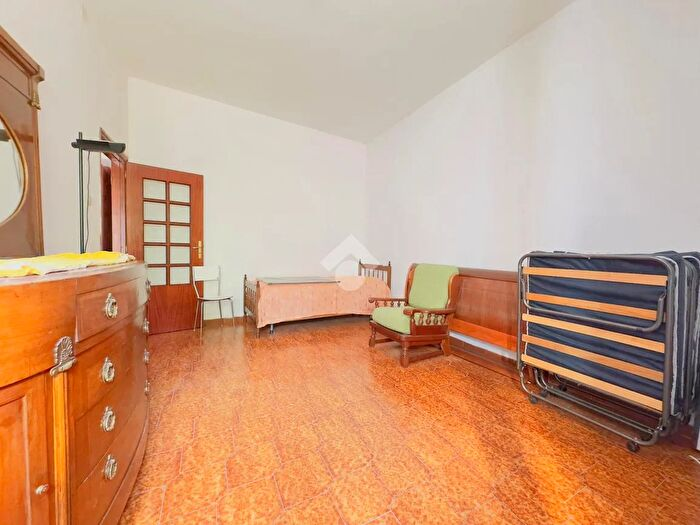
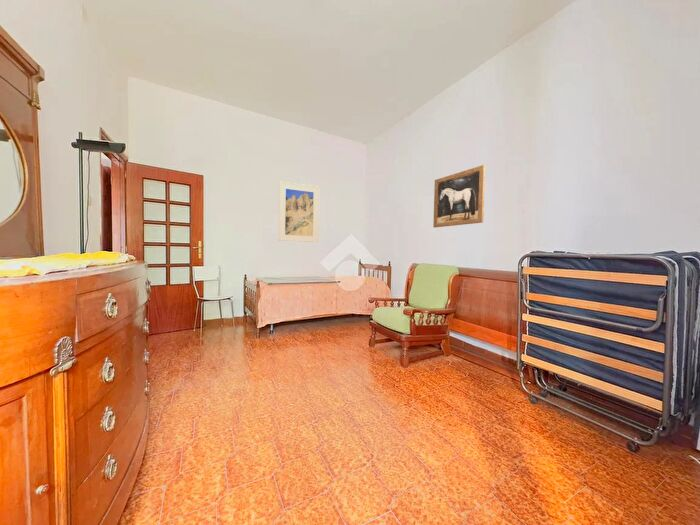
+ wall art (456, 199)
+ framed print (299, 213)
